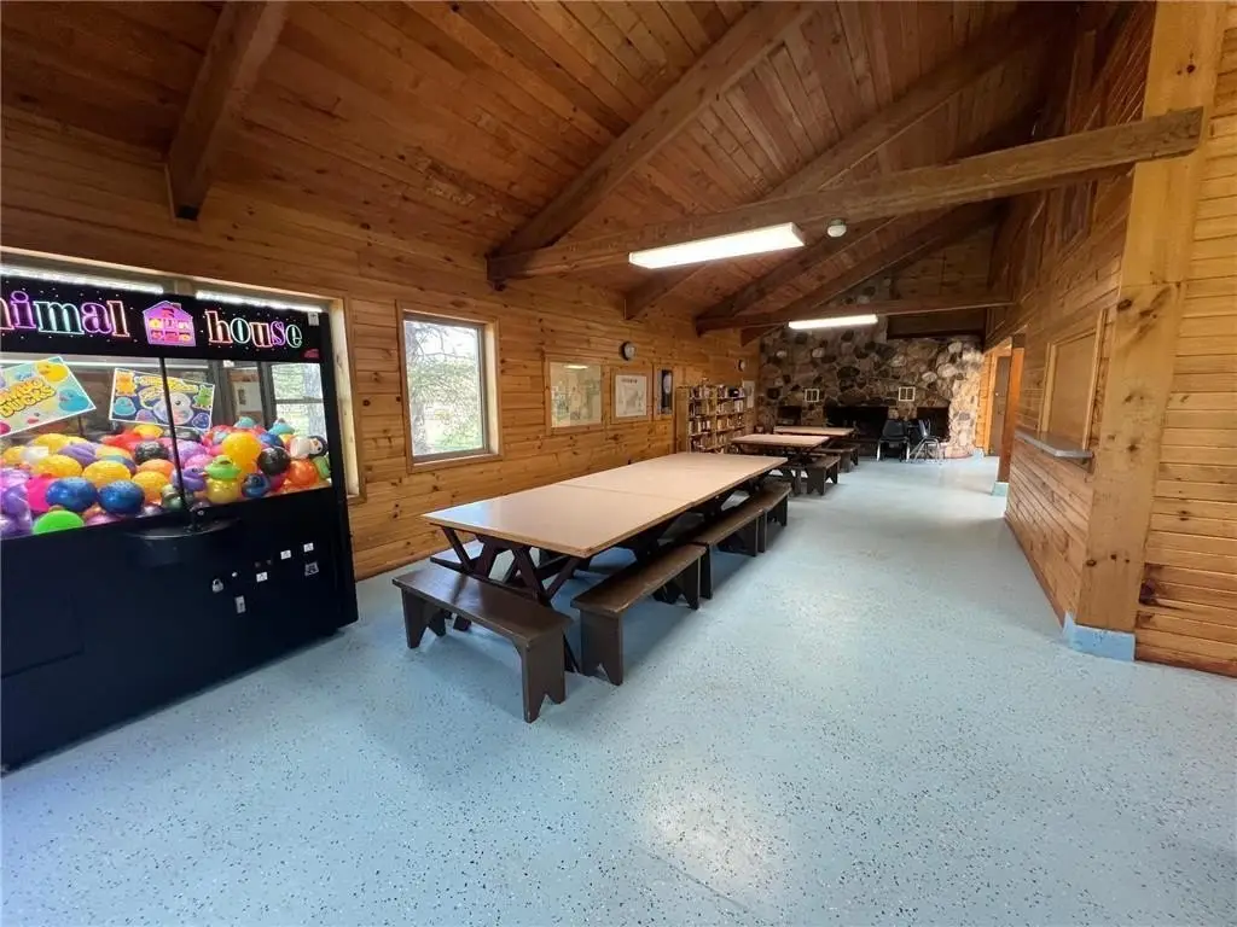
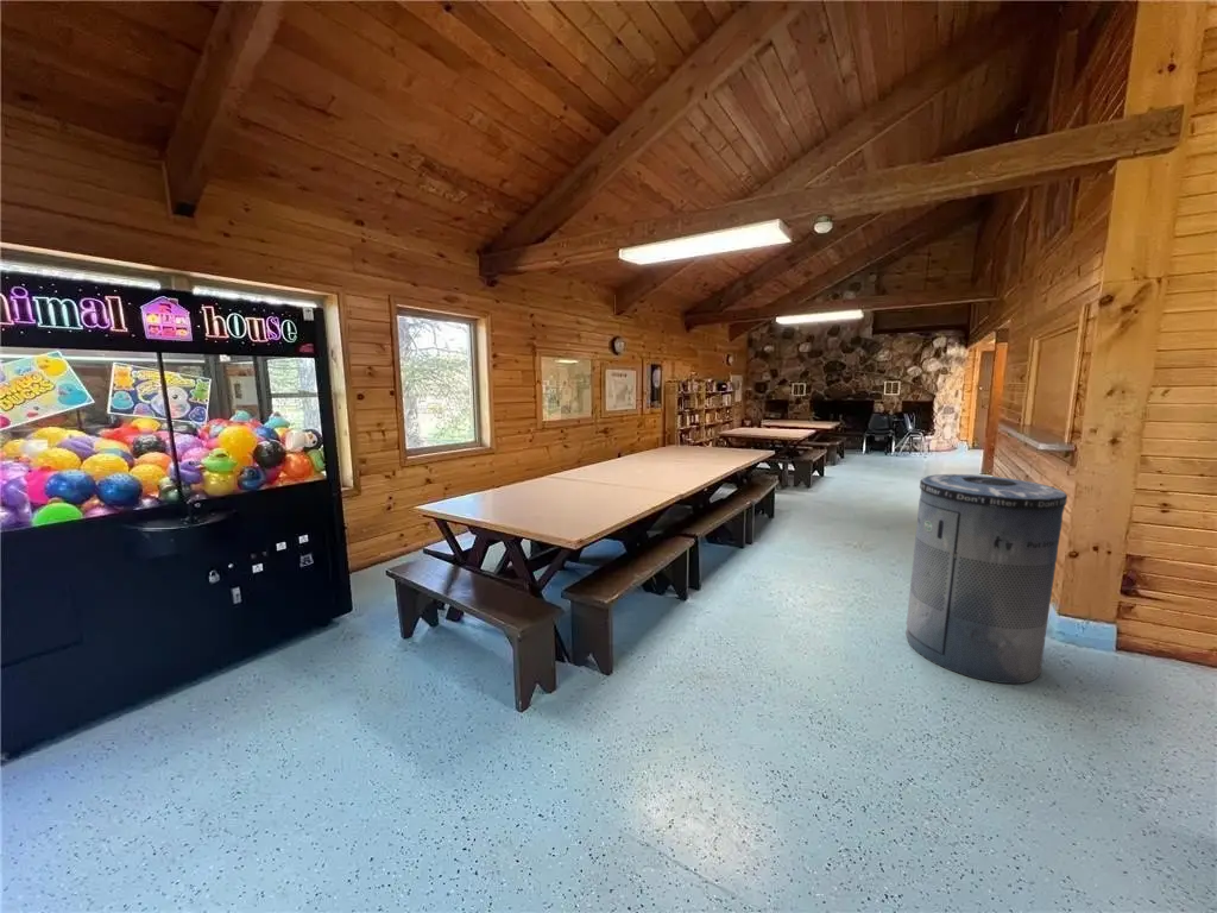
+ trash can (978, 568)
